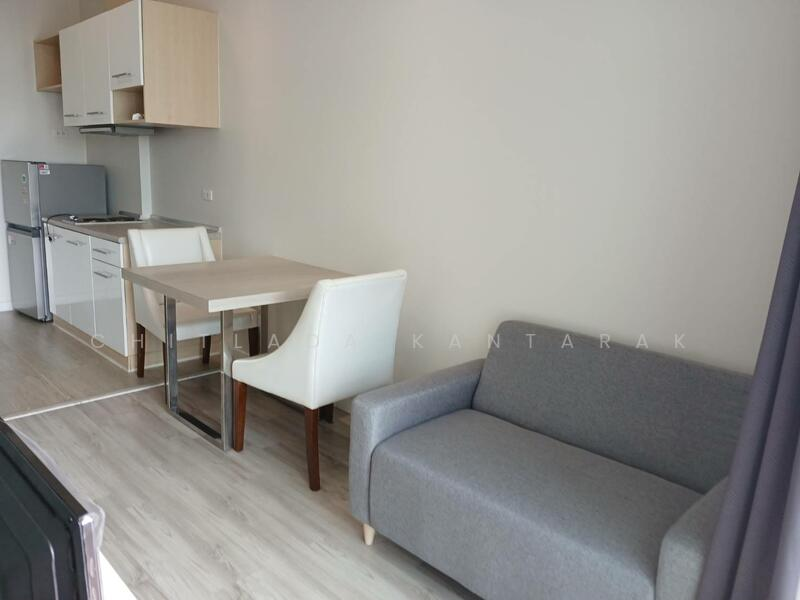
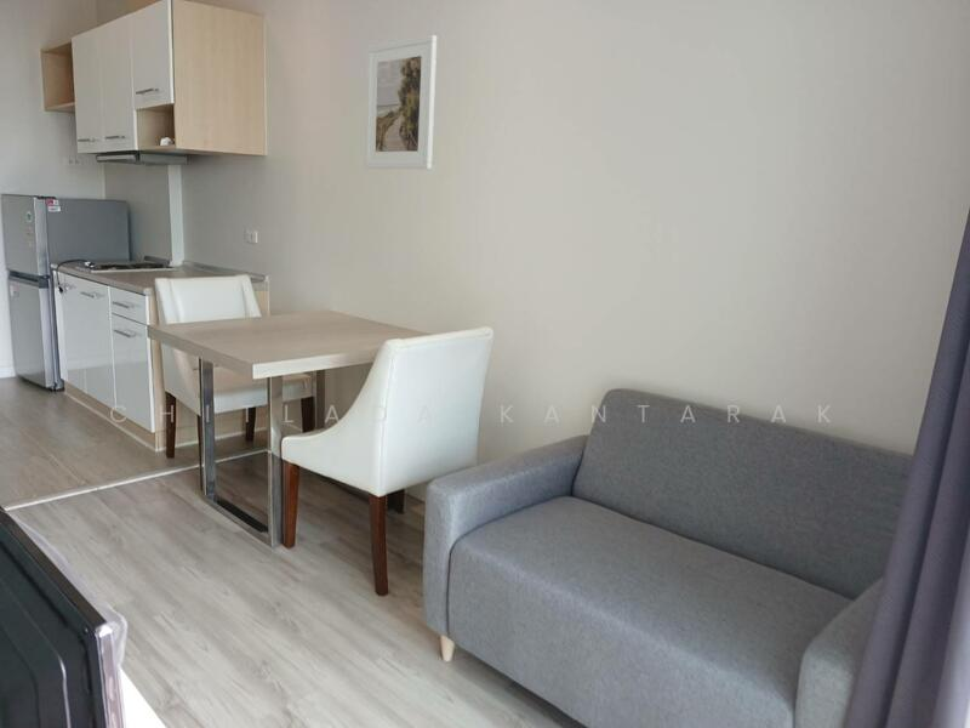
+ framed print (398, 106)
